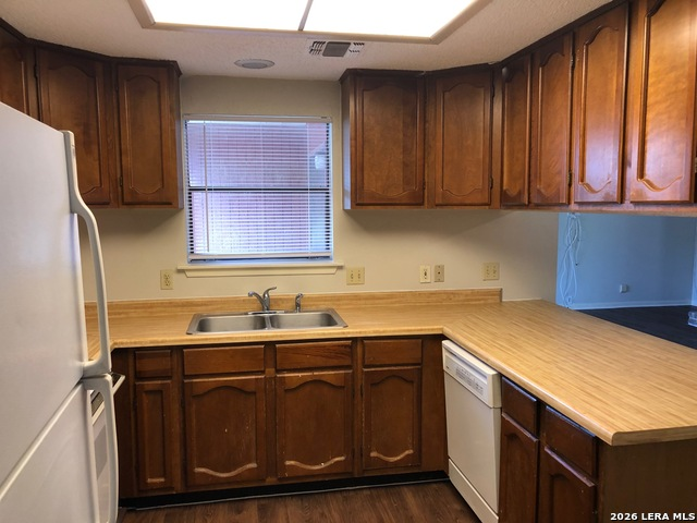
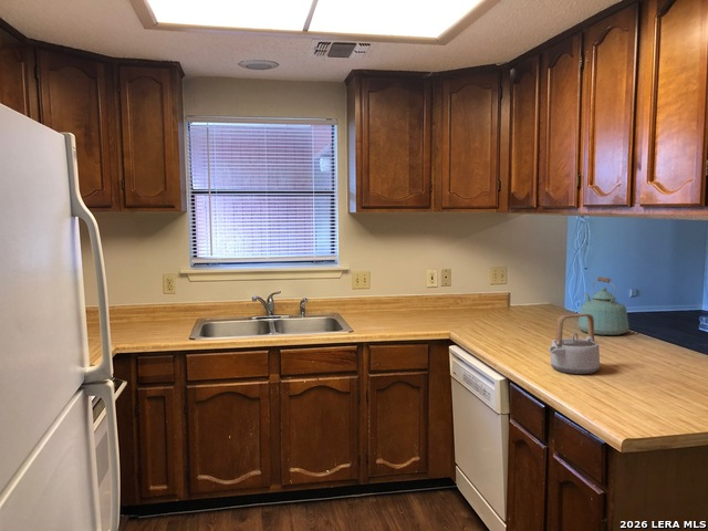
+ teapot (571, 342)
+ kettle (600, 303)
